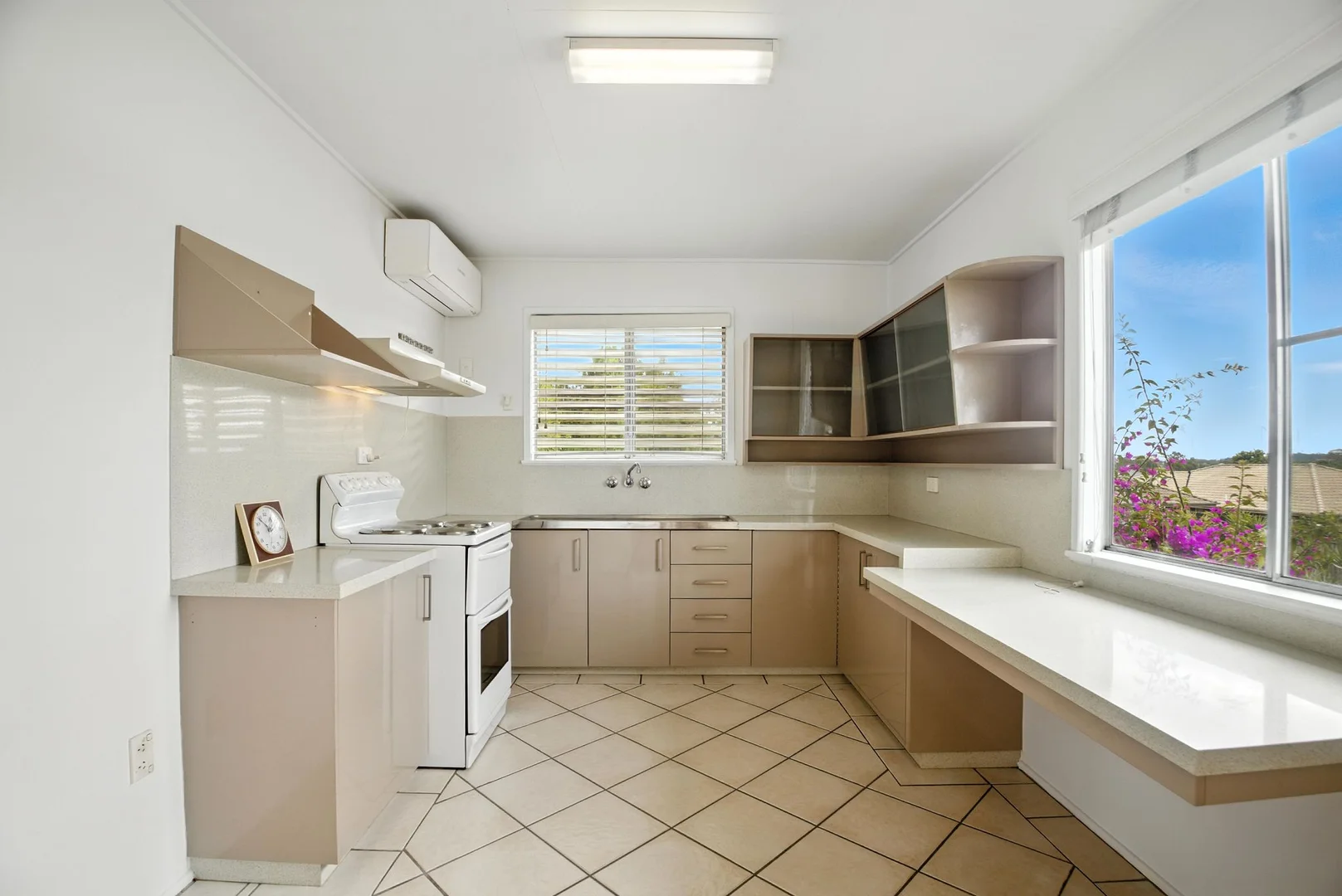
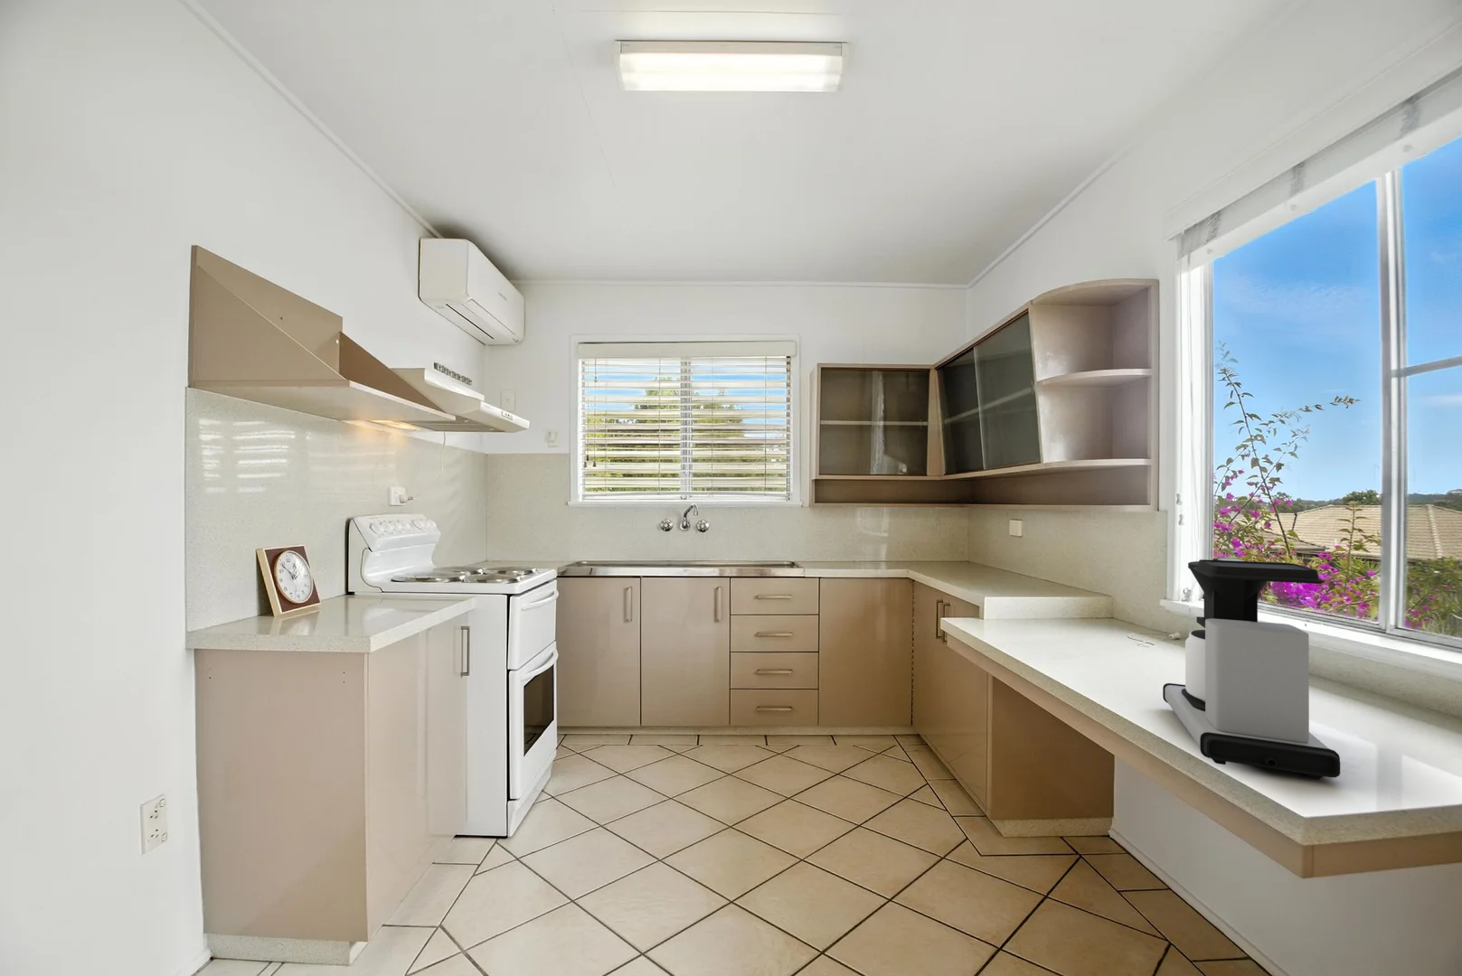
+ coffee maker (1238, 649)
